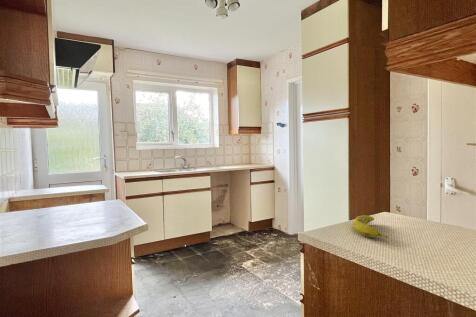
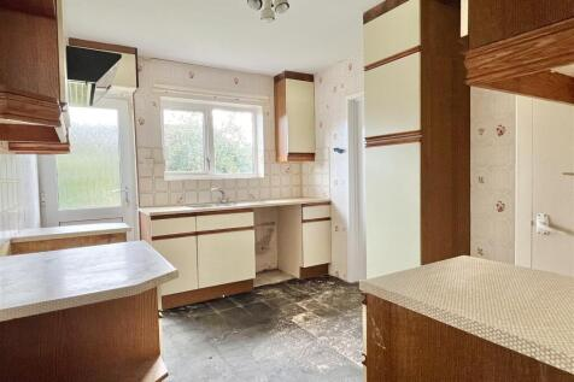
- fruit (368, 225)
